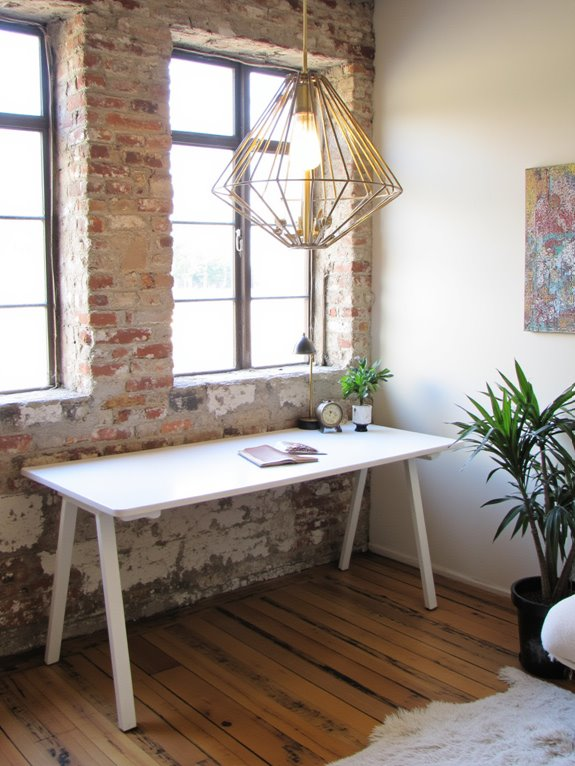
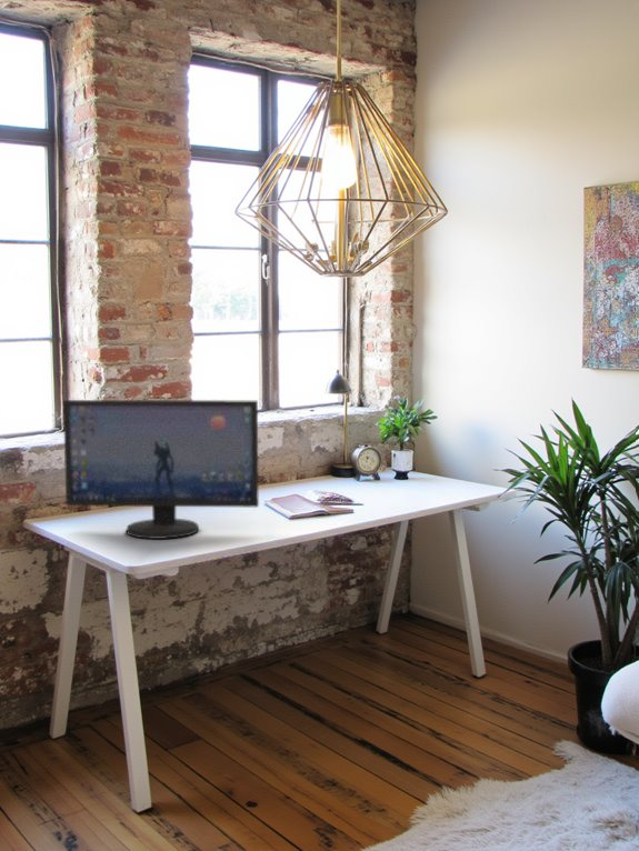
+ computer monitor (161, 465)
